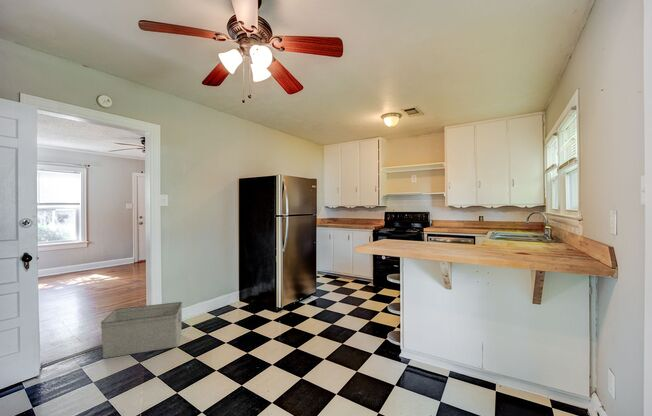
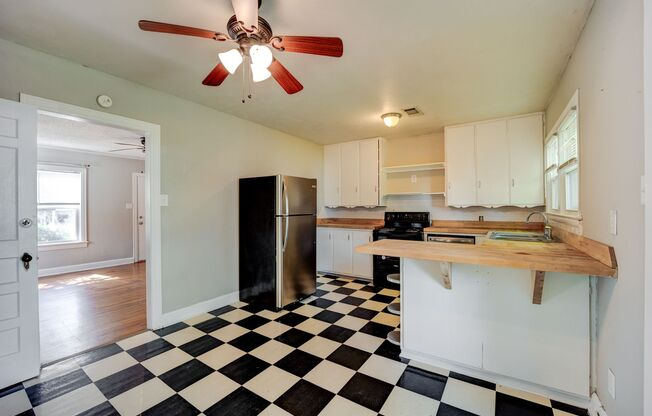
- storage bin (145, 328)
